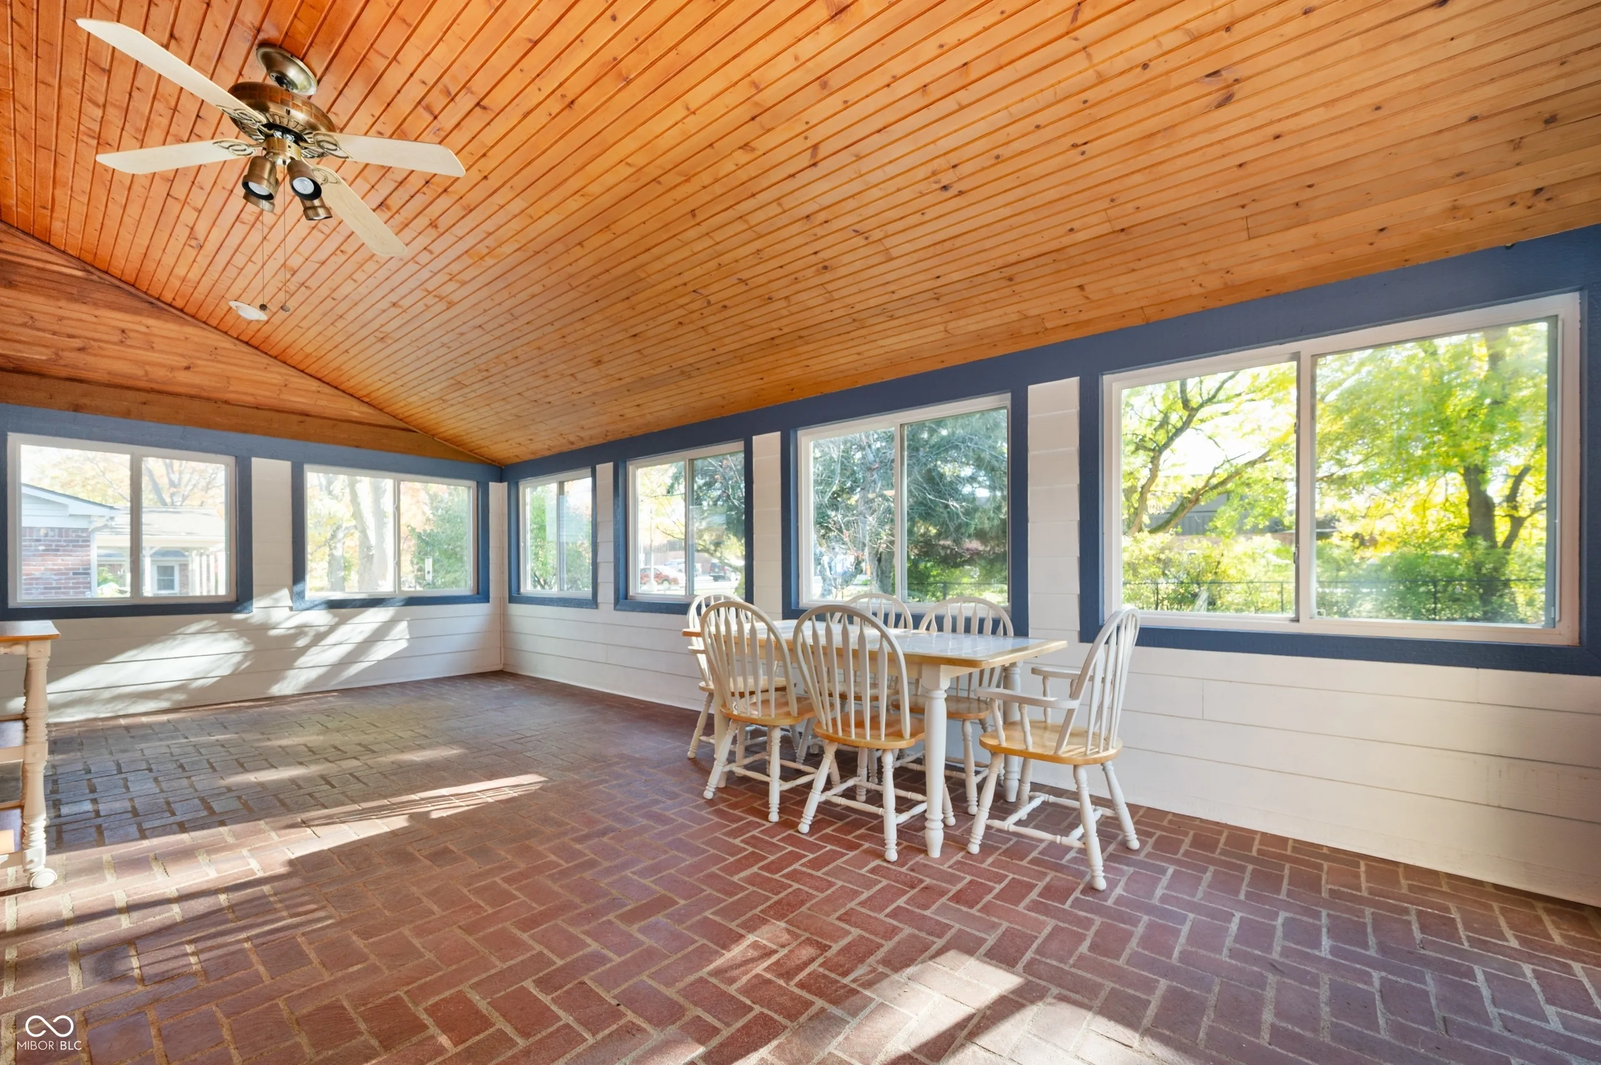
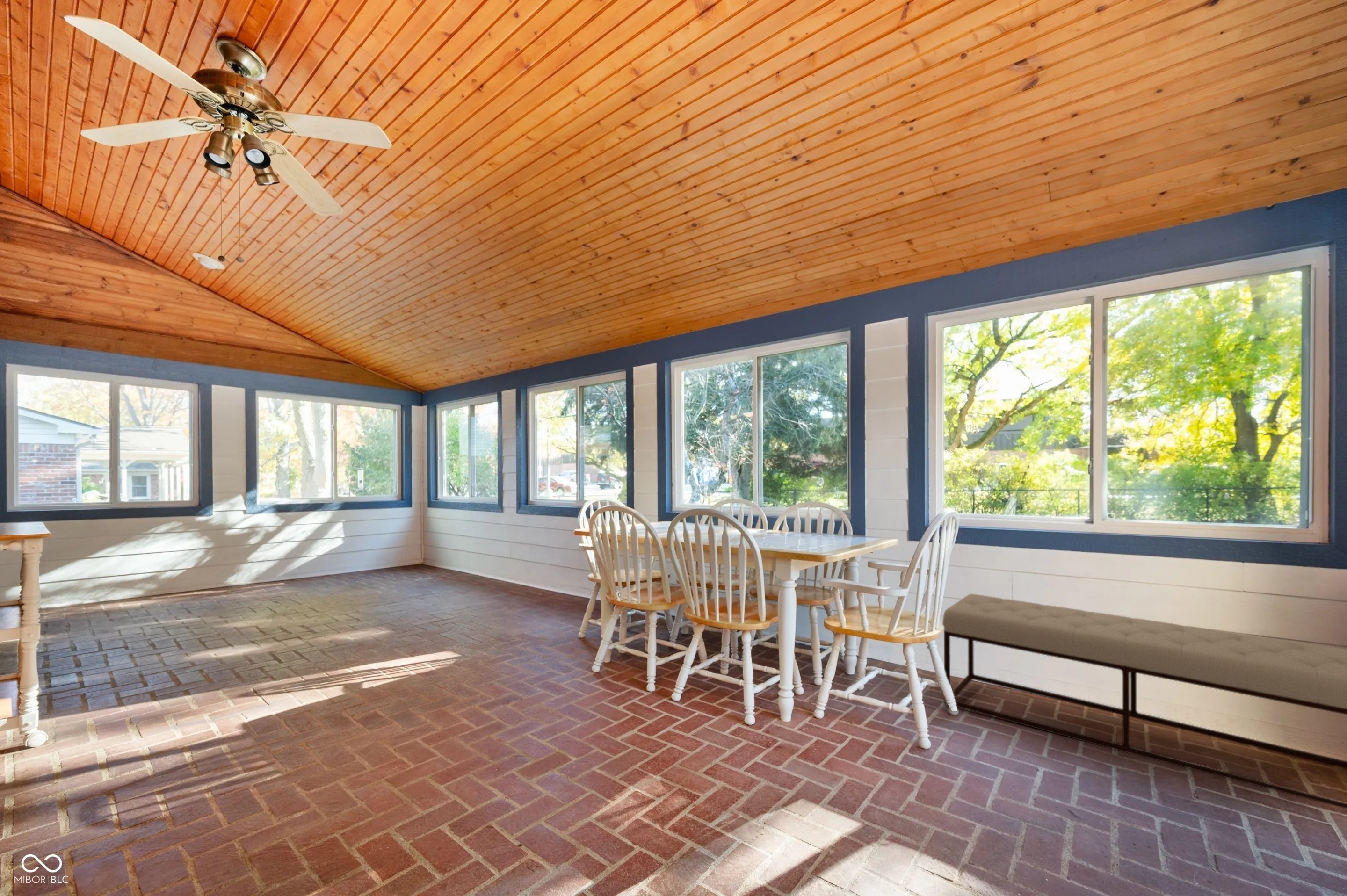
+ bench (1129, 680)
